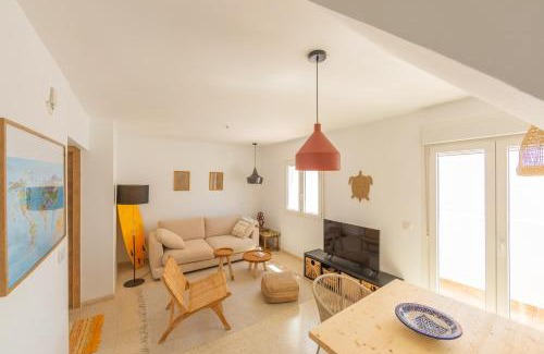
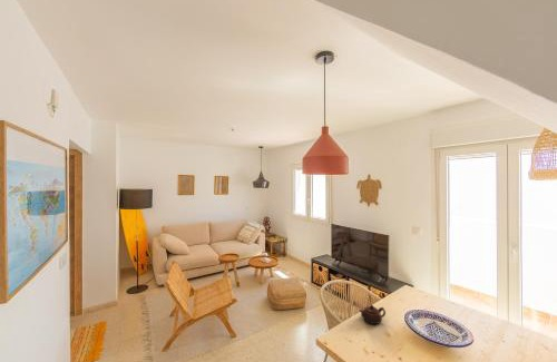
+ teapot (372, 312)
